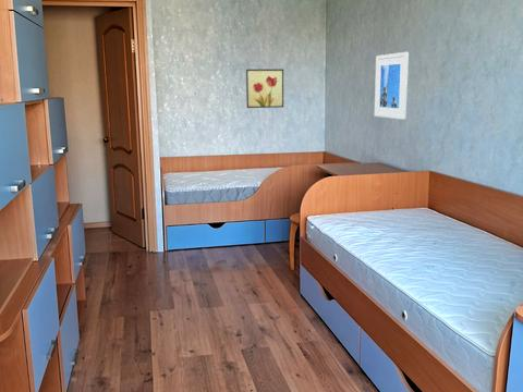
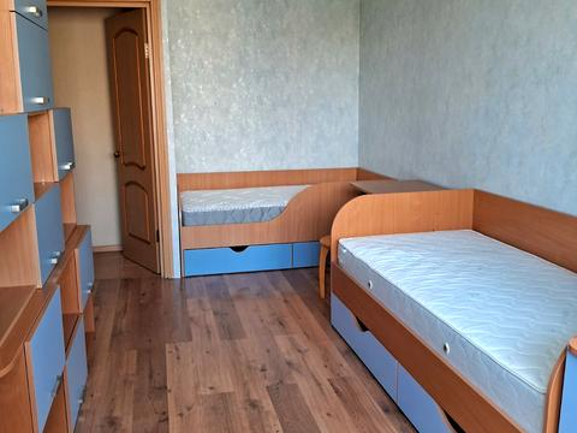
- wall art (265, 88)
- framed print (390, 86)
